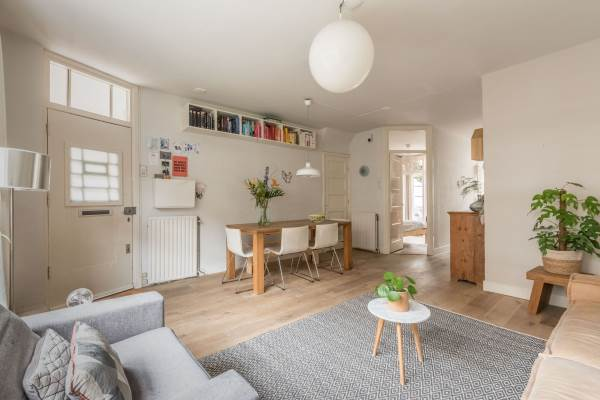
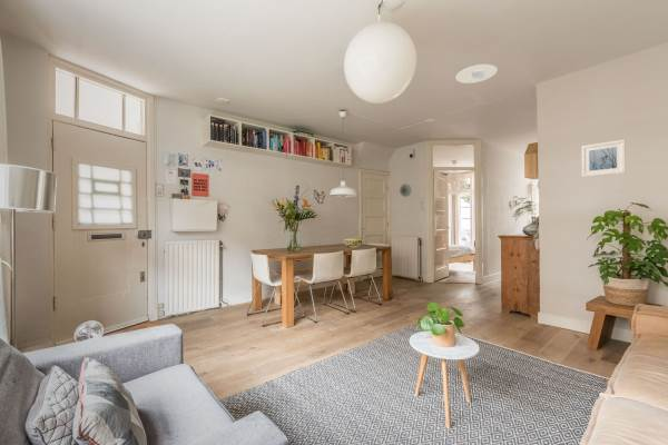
+ recessed light (475, 72)
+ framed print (602, 159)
